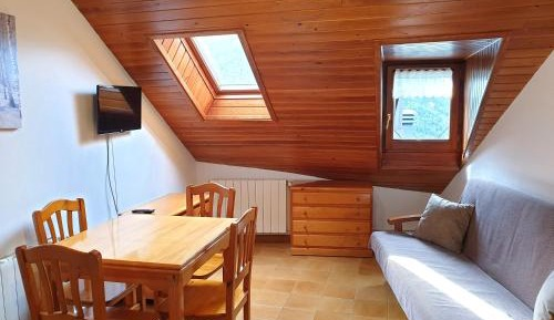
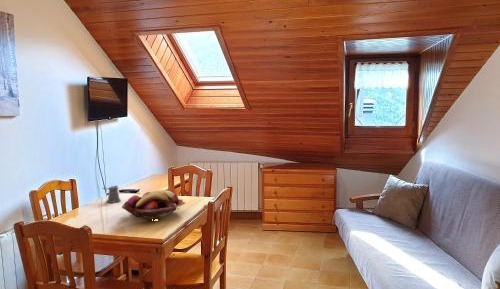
+ pepper shaker (112, 193)
+ fruit basket (154, 202)
